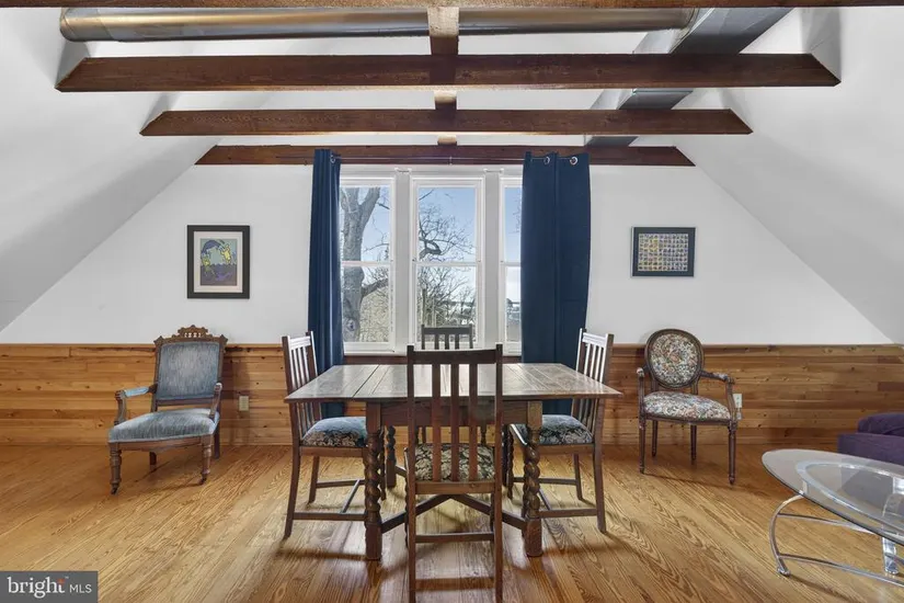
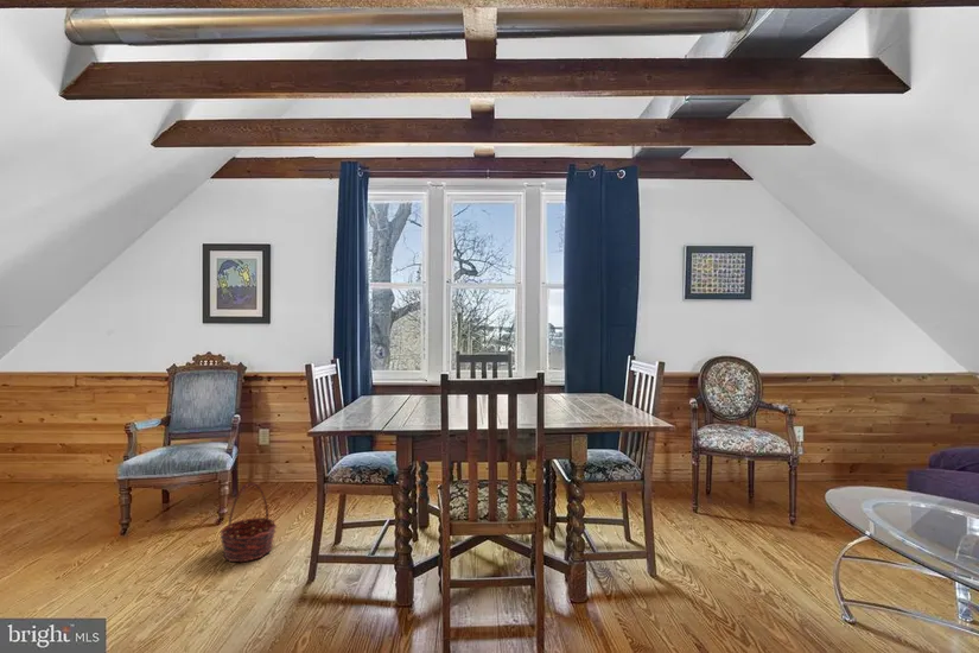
+ basket (248, 519)
